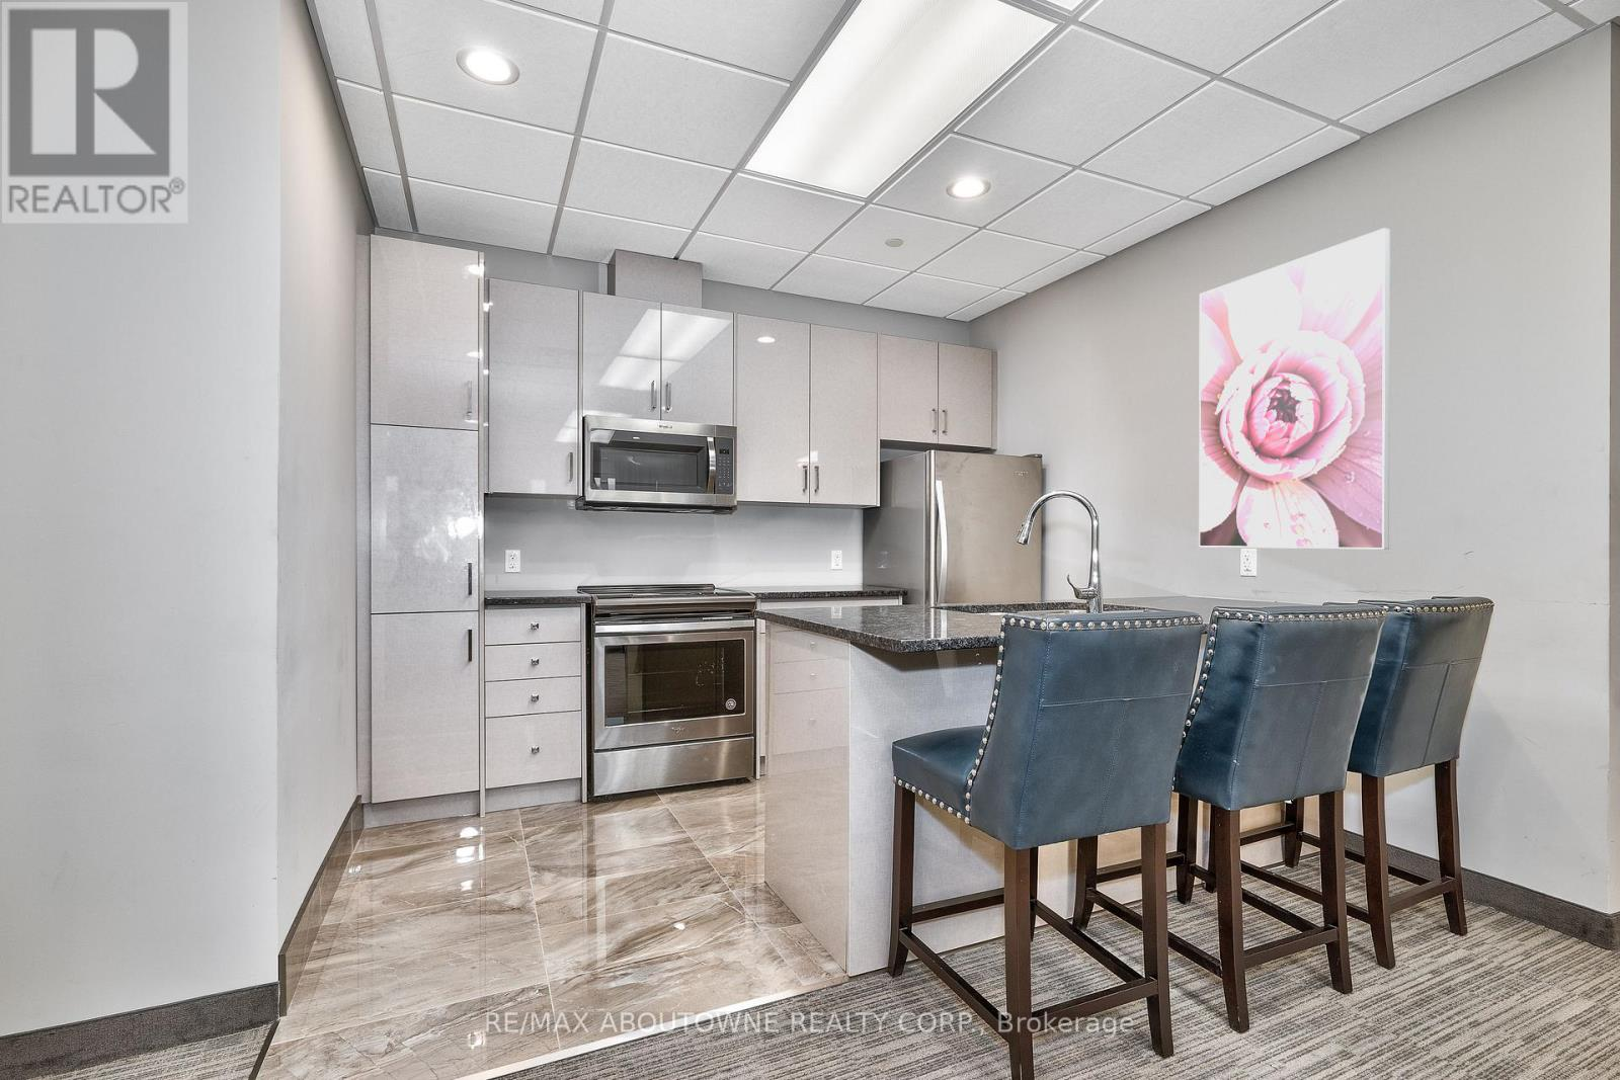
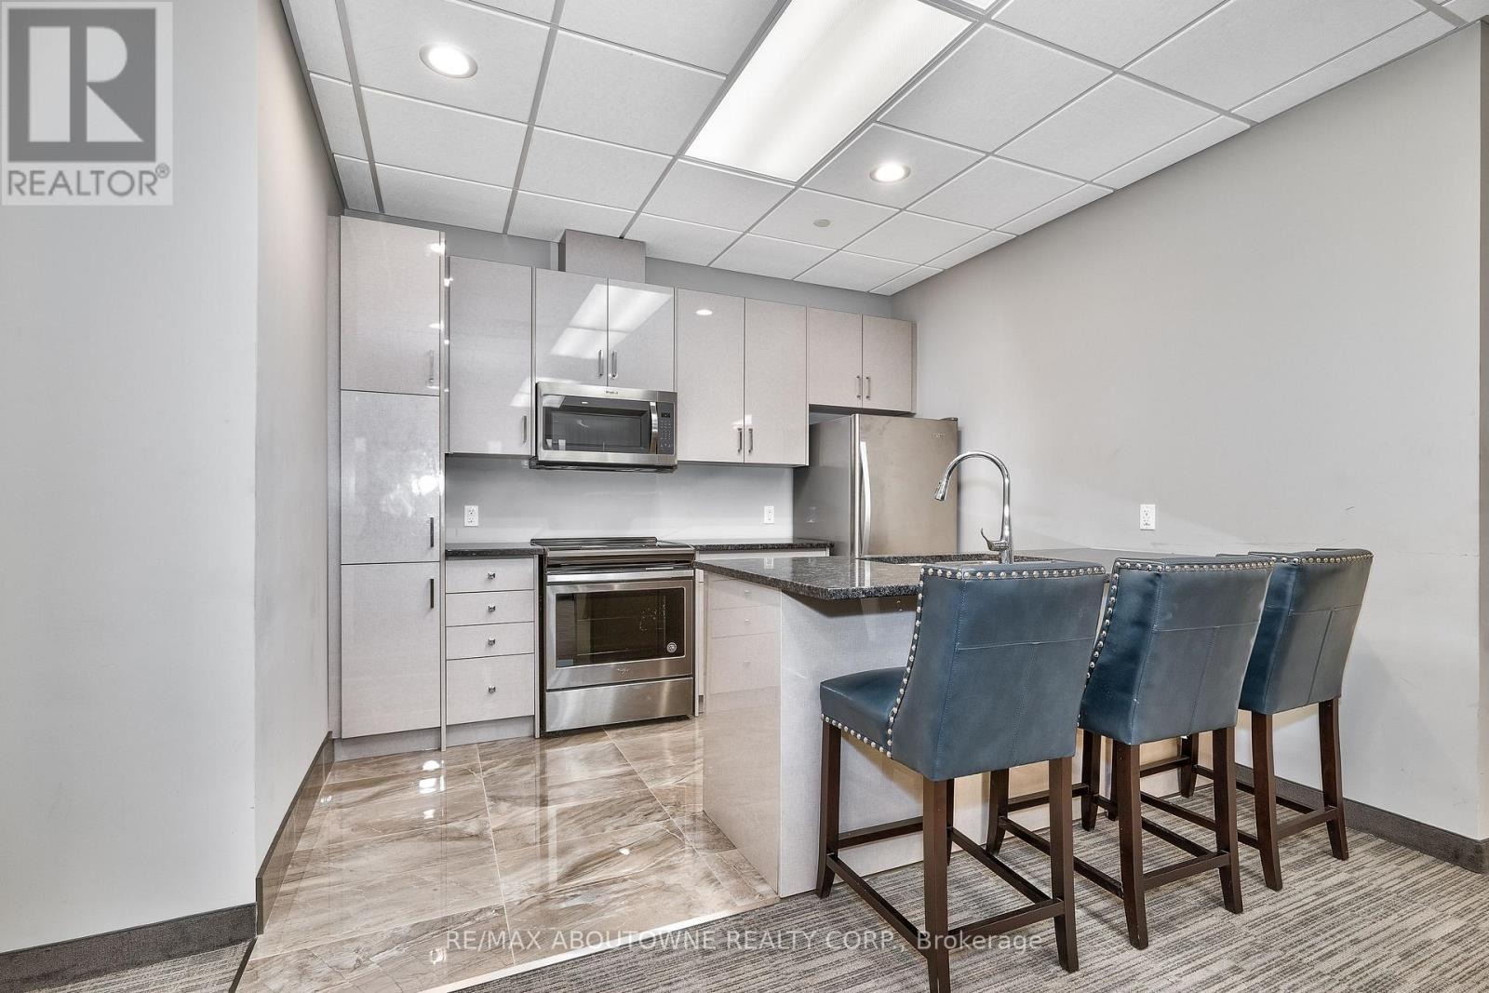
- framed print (1282, 406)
